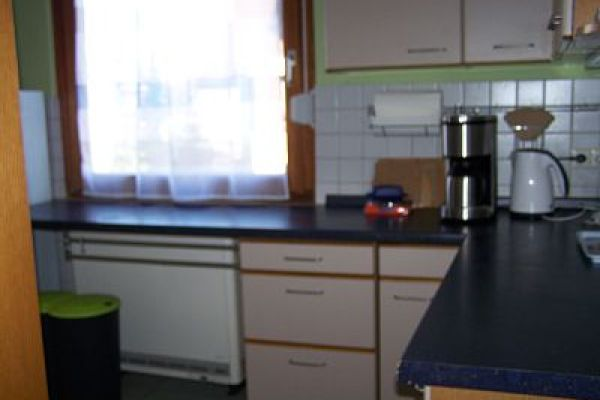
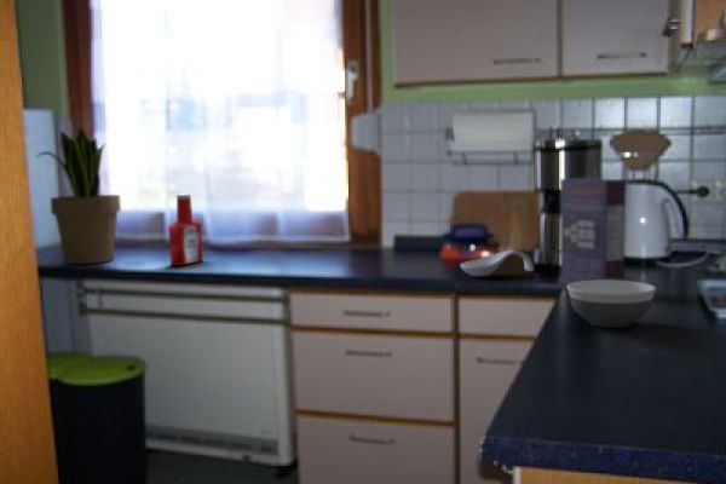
+ bowl (610, 305)
+ spoon rest (496, 263)
+ potted plant (80, 194)
+ cereal box (590, 235)
+ soap bottle (185, 227)
